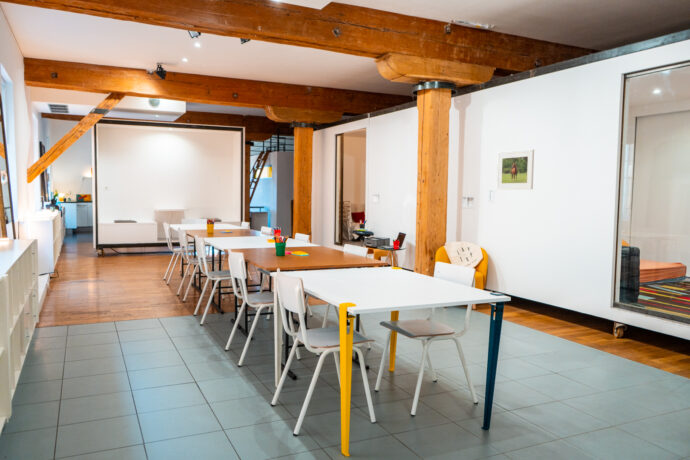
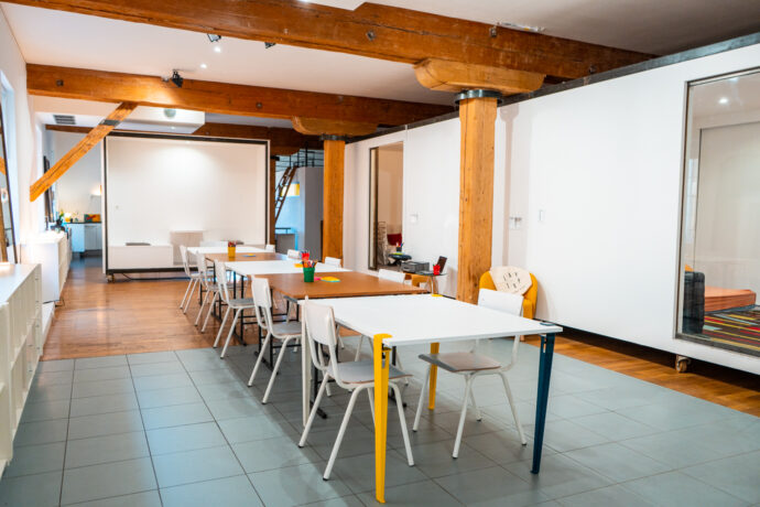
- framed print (514, 170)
